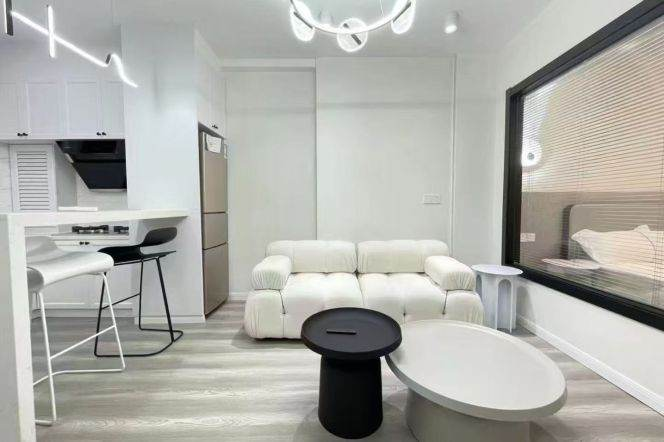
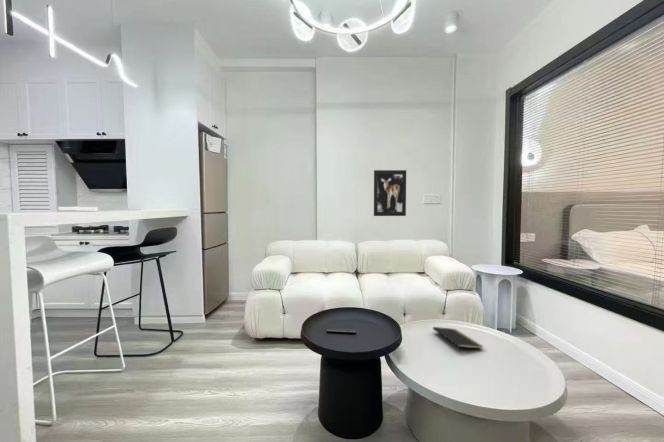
+ wall art (389, 193)
+ notepad (456, 337)
